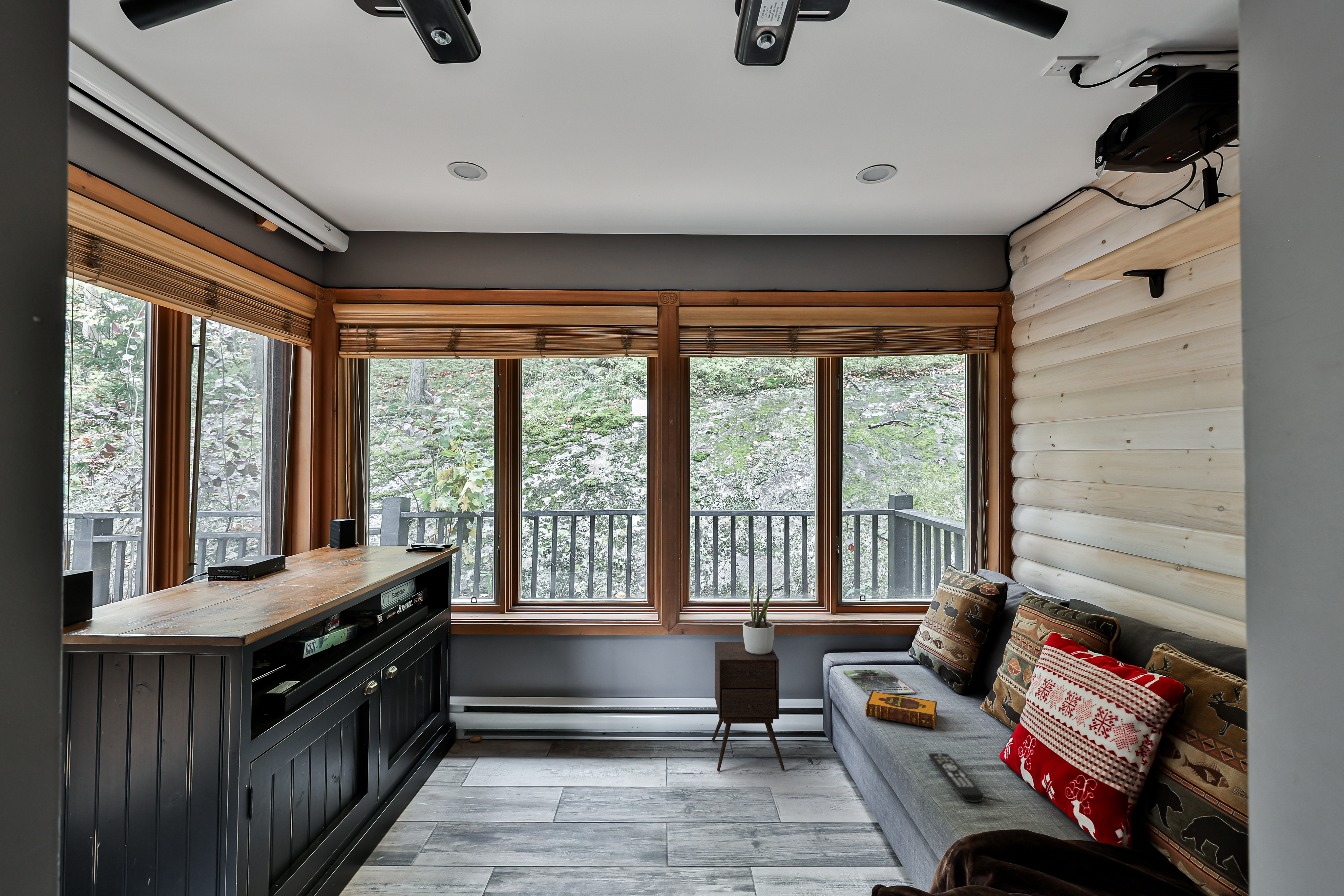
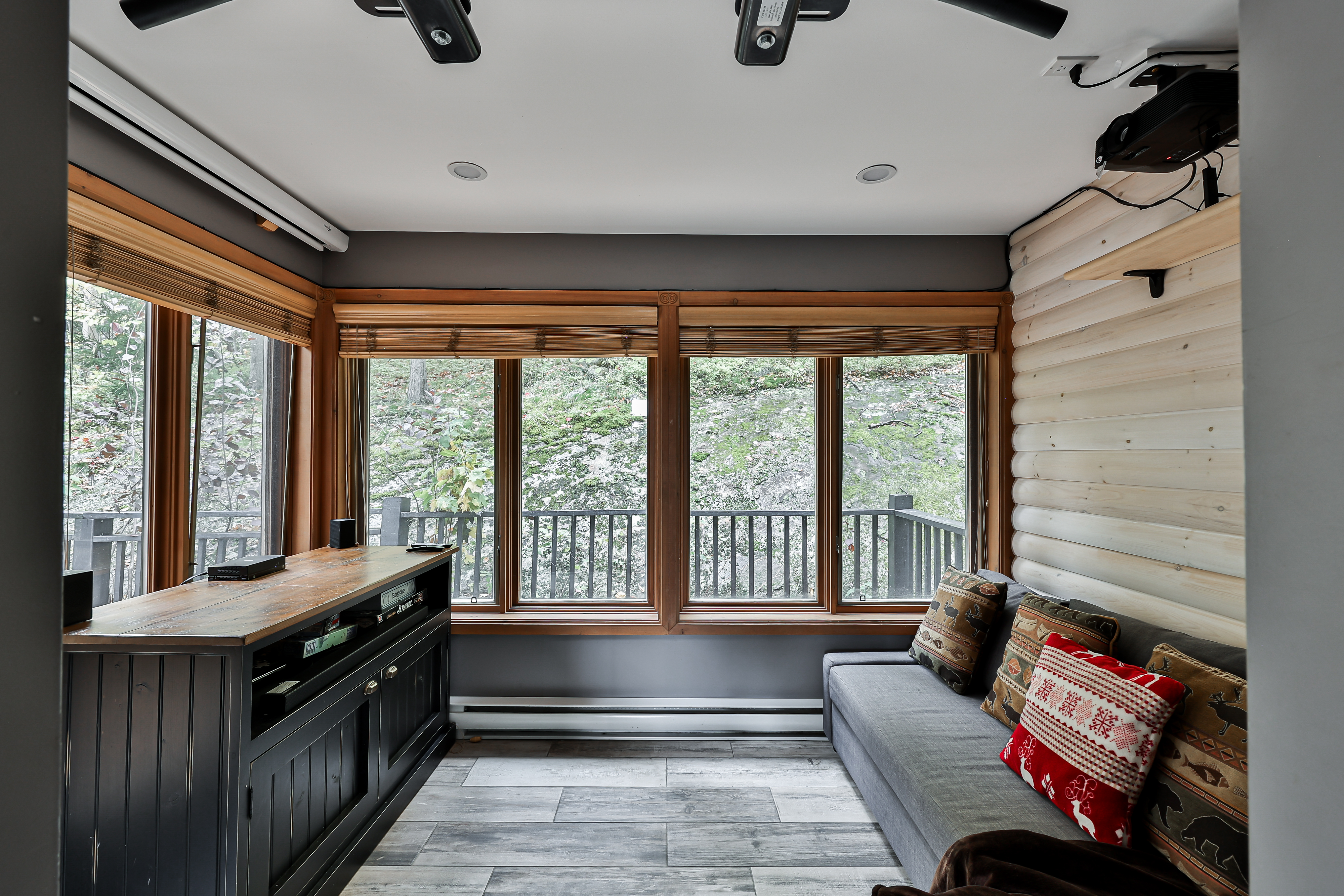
- potted plant (758, 615)
- hardback book (901, 710)
- remote control (955, 776)
- side table (746, 703)
- magazine (877, 681)
